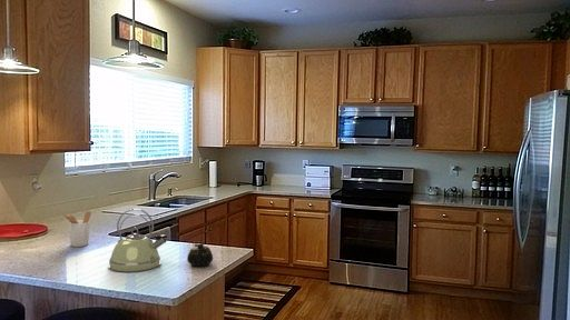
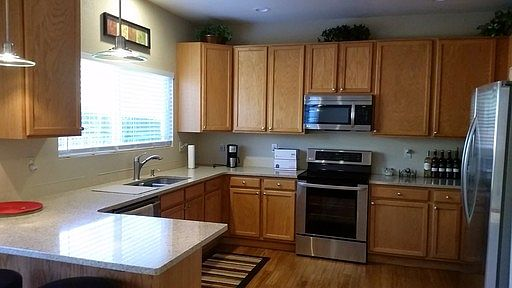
- kettle (138, 237)
- utensil holder (76, 228)
- teapot (199, 253)
